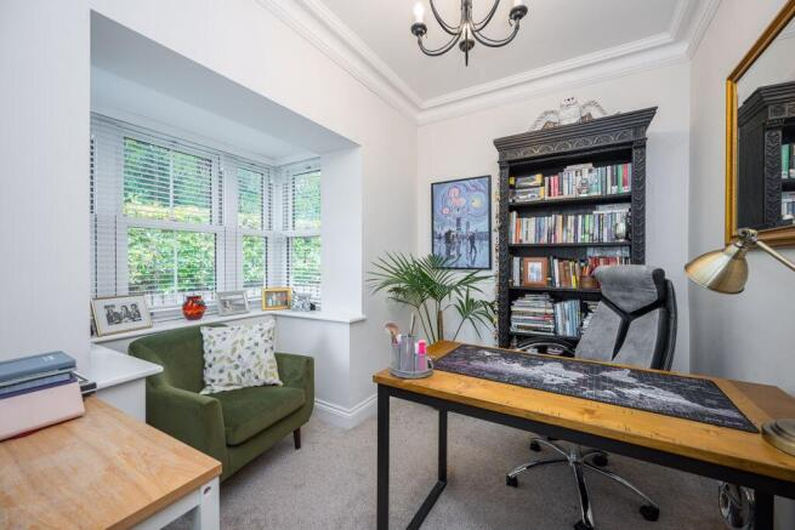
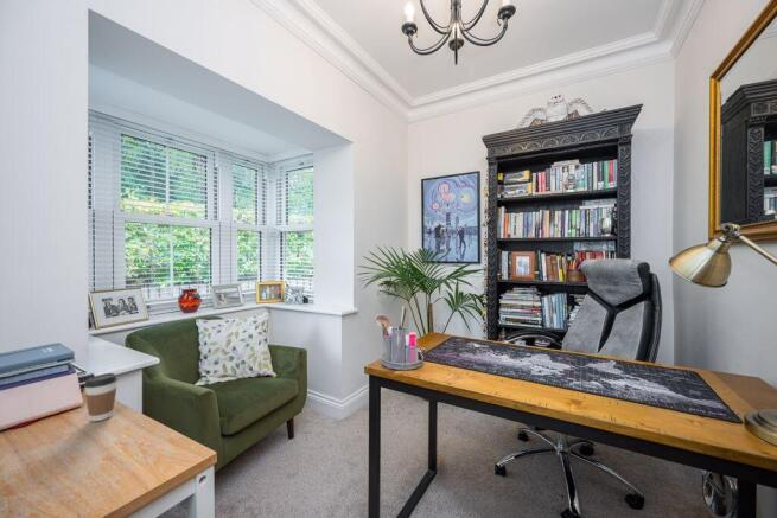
+ coffee cup (101, 397)
